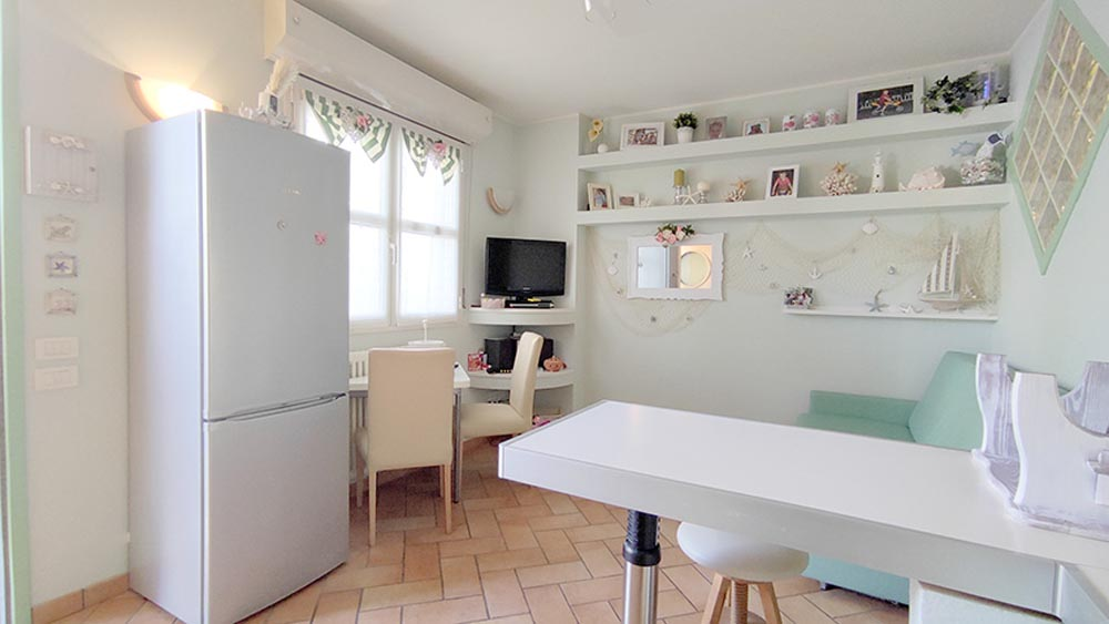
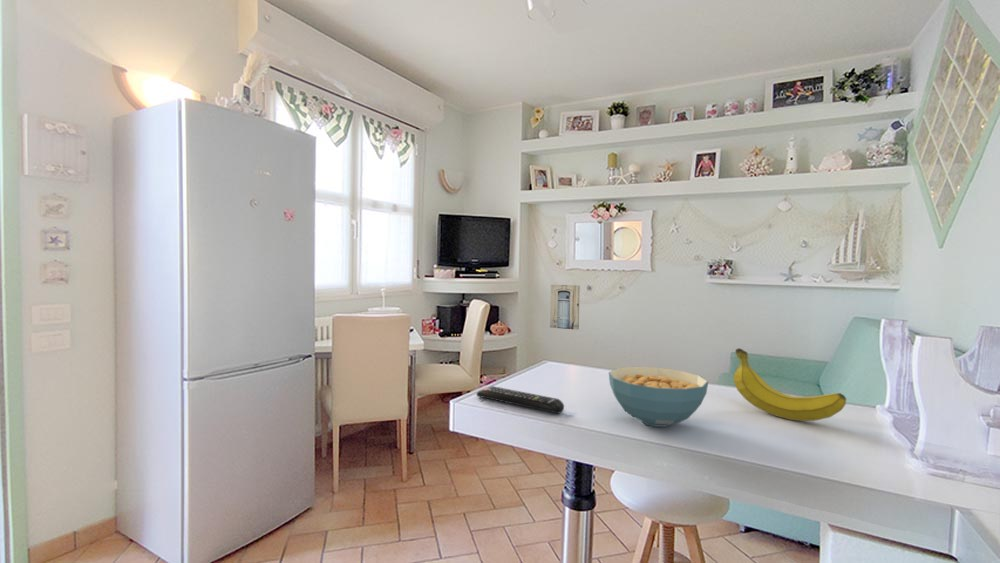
+ remote control (518, 398)
+ cereal bowl (656, 399)
+ wall art (564, 306)
+ fruit (782, 393)
